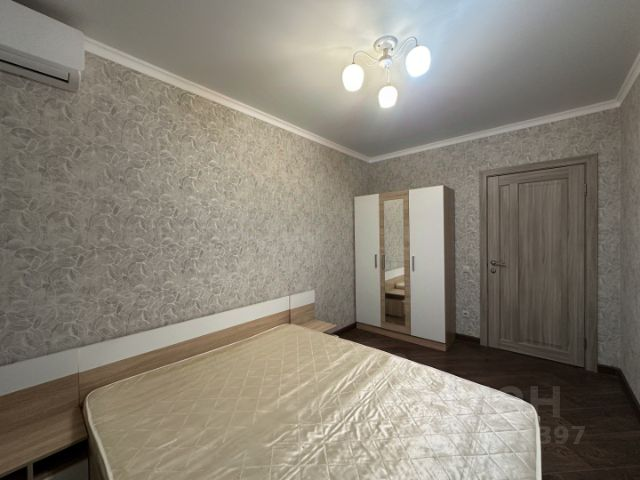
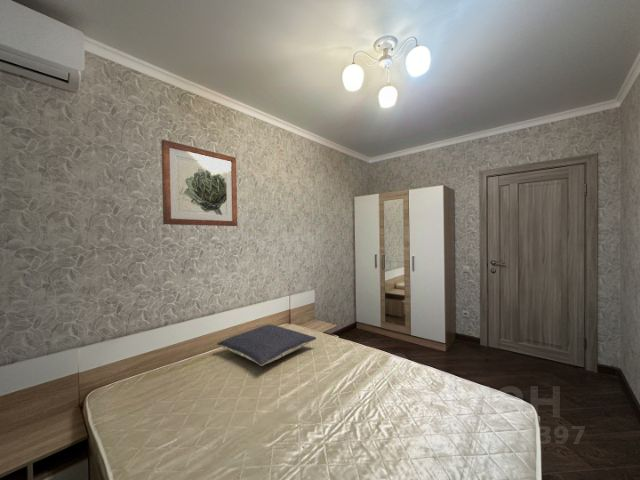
+ wall art (203, 187)
+ pillow (267, 341)
